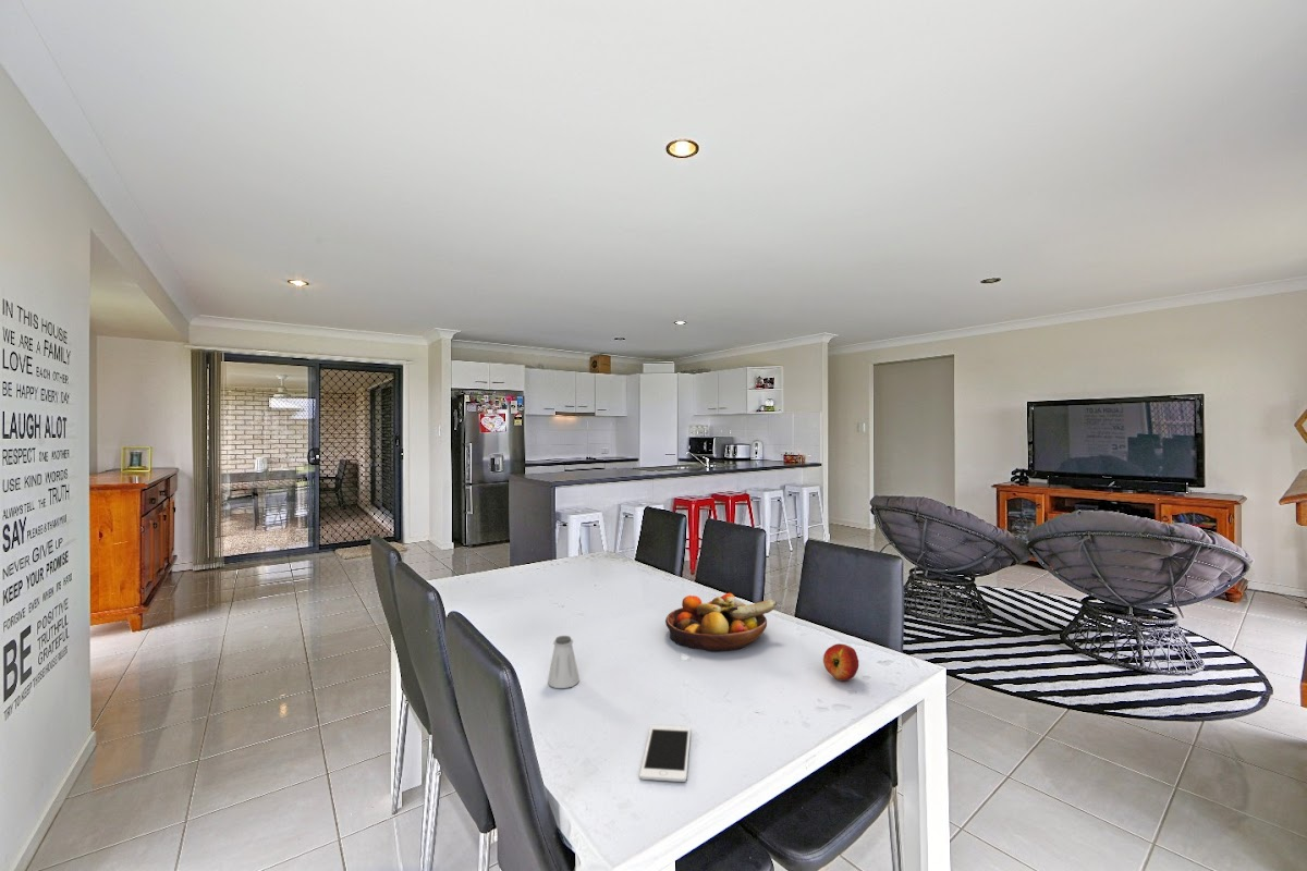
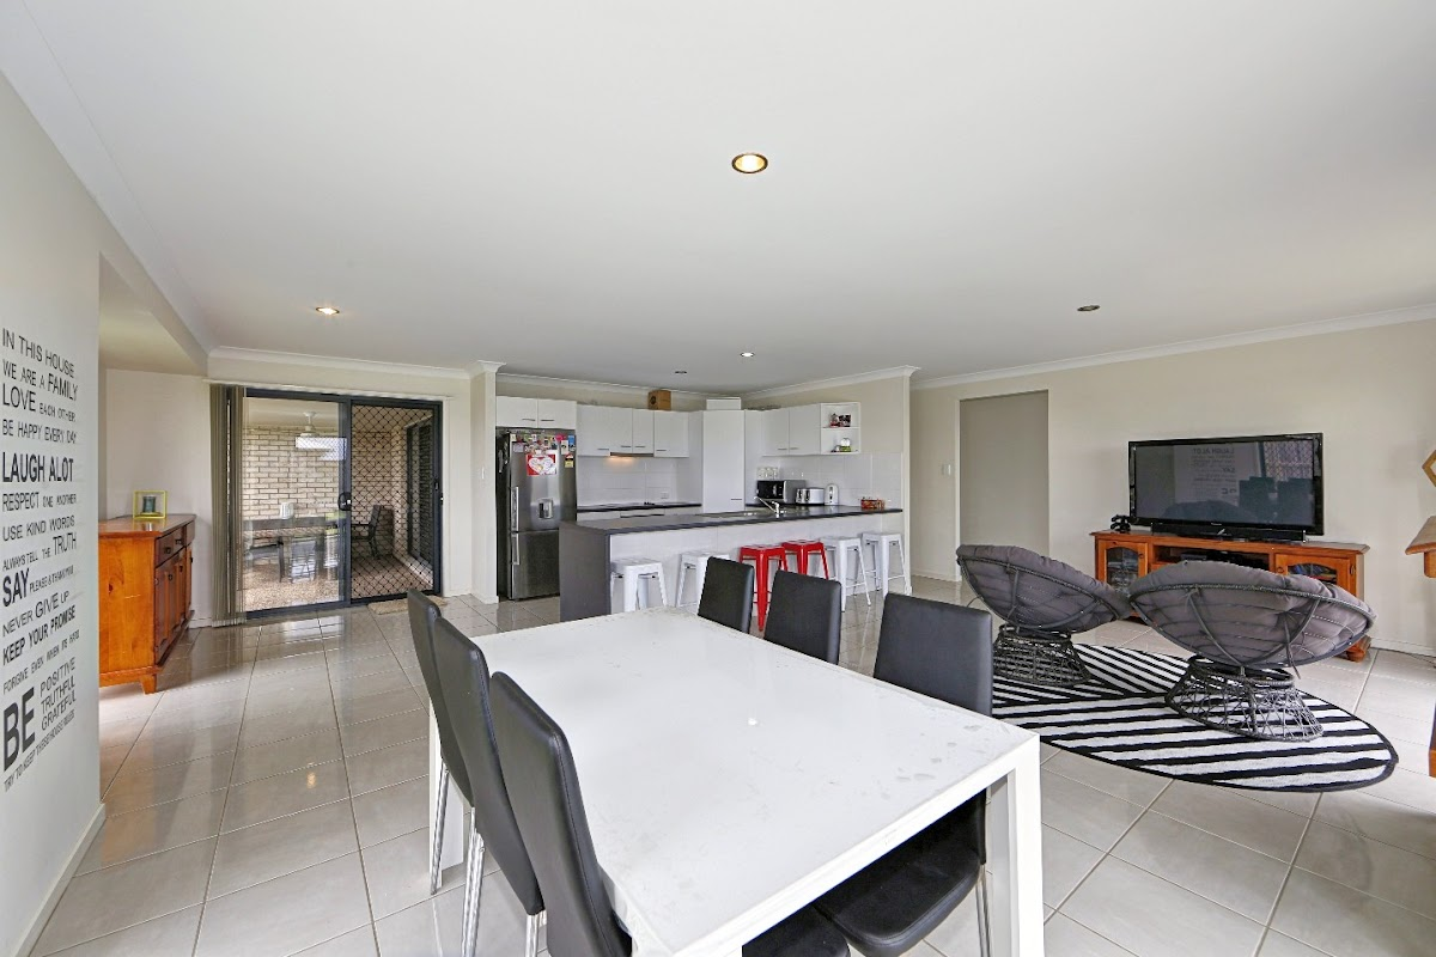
- fruit bowl (717, 613)
- saltshaker (563, 660)
- cell phone (667, 751)
- apple (841, 661)
